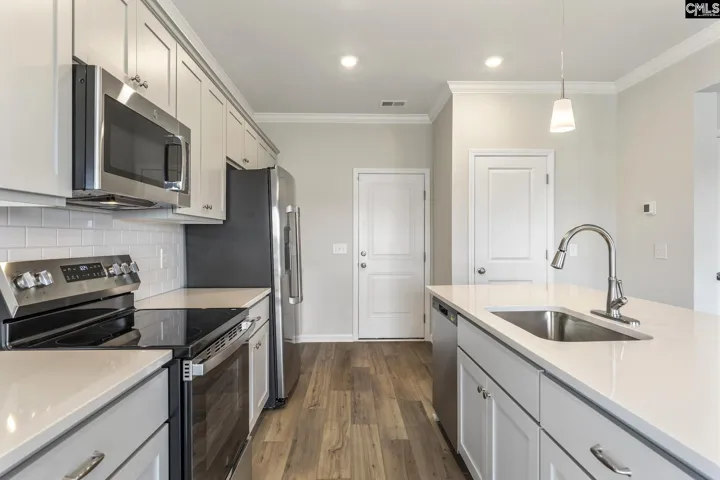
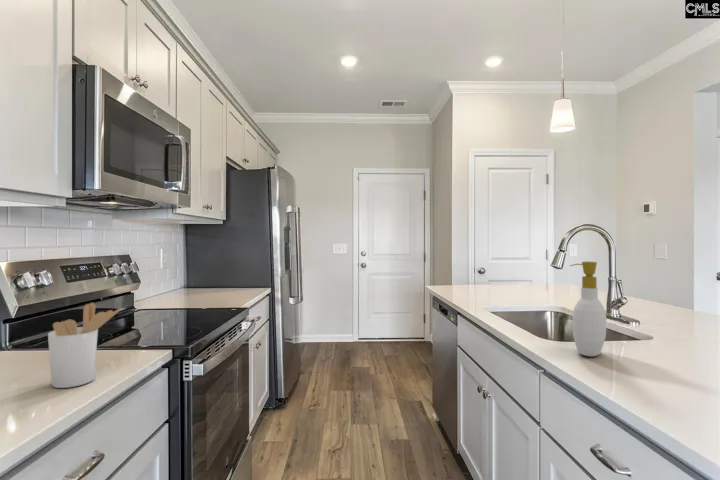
+ soap bottle (587, 307)
+ utensil holder (84, 343)
